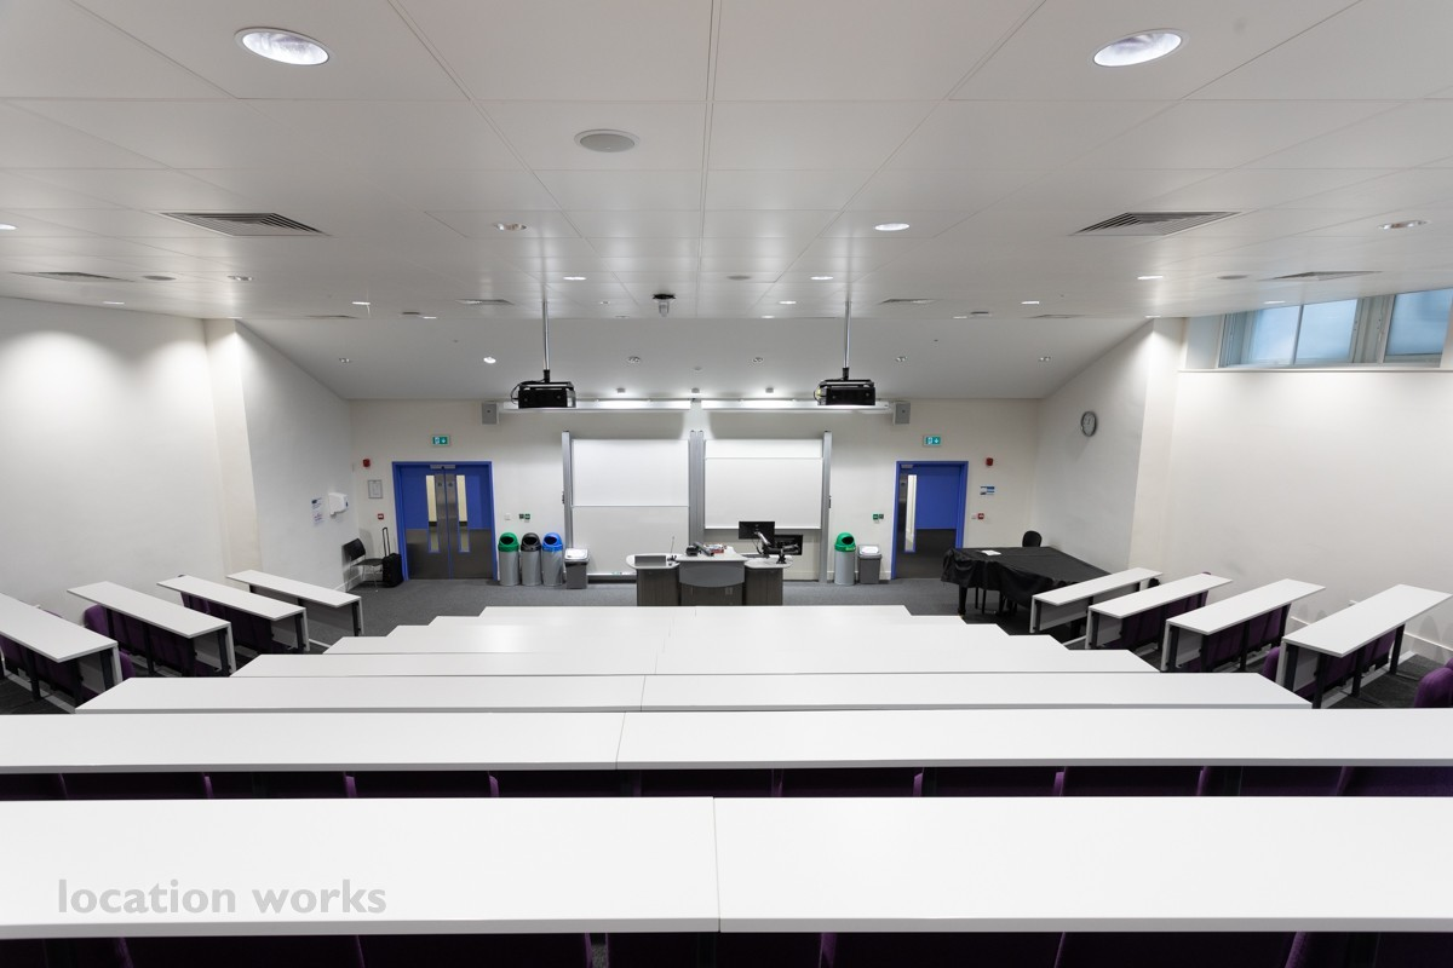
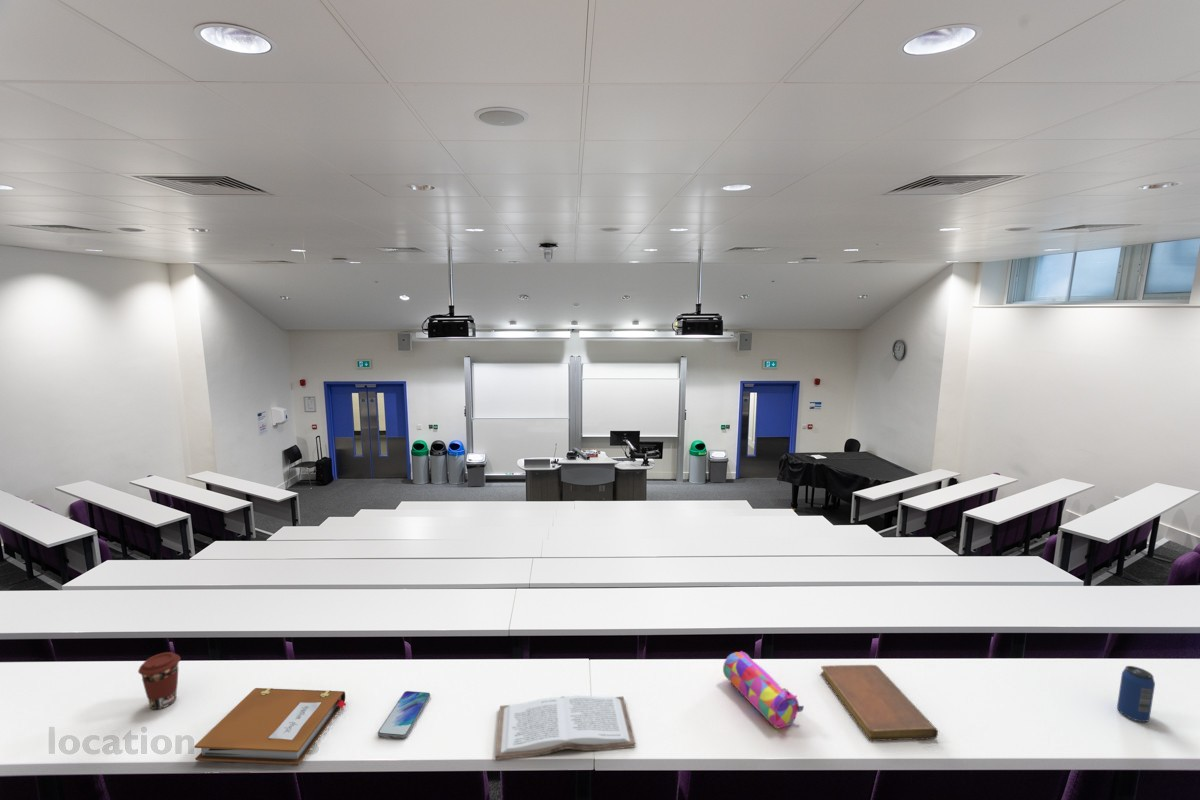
+ coffee cup (161, 681)
+ notebook (874, 699)
+ beverage can (1136, 693)
+ smartphone (405, 713)
+ pencil case (760, 686)
+ notebook (278, 721)
+ book (564, 721)
